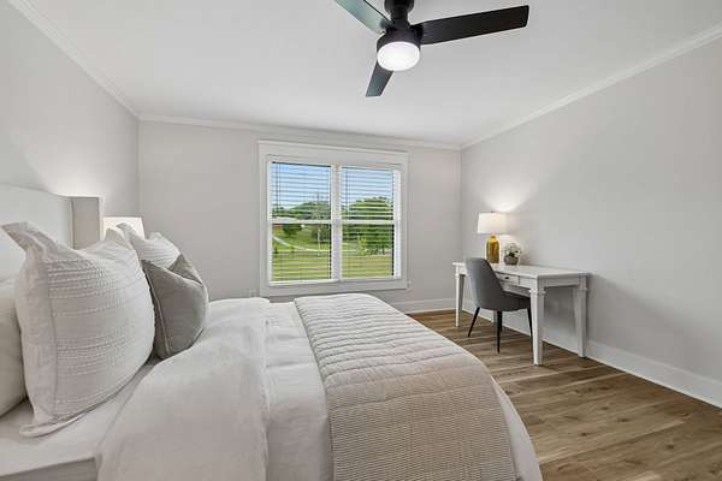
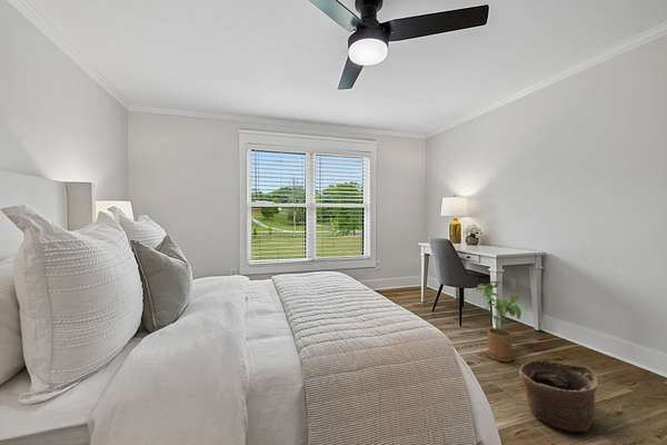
+ house plant (501, 319)
+ basket (556, 393)
